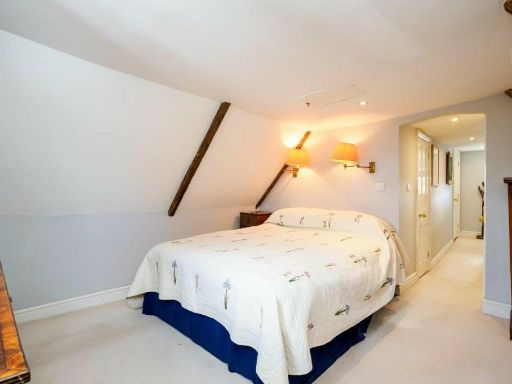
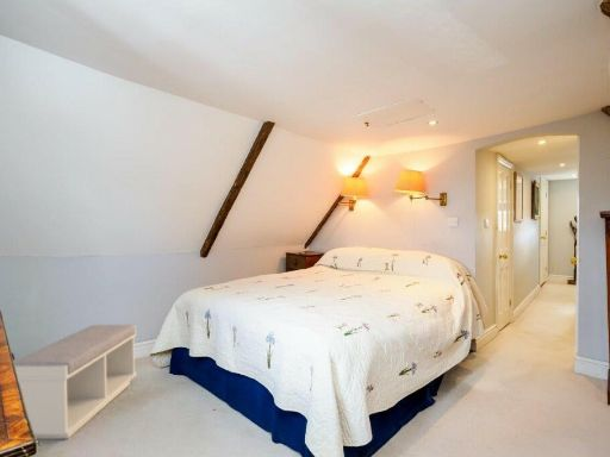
+ bench (81, 373)
